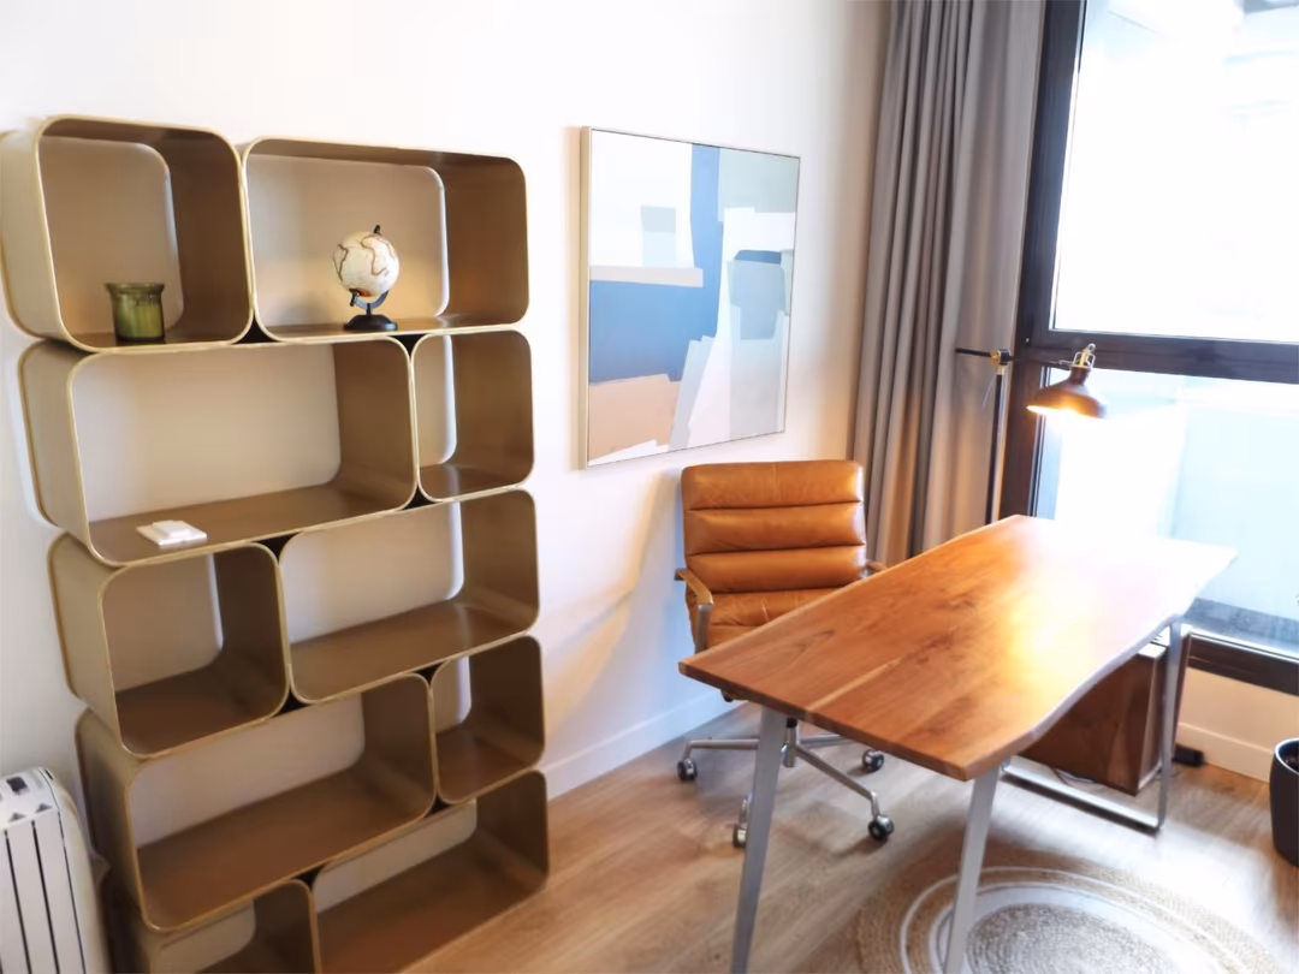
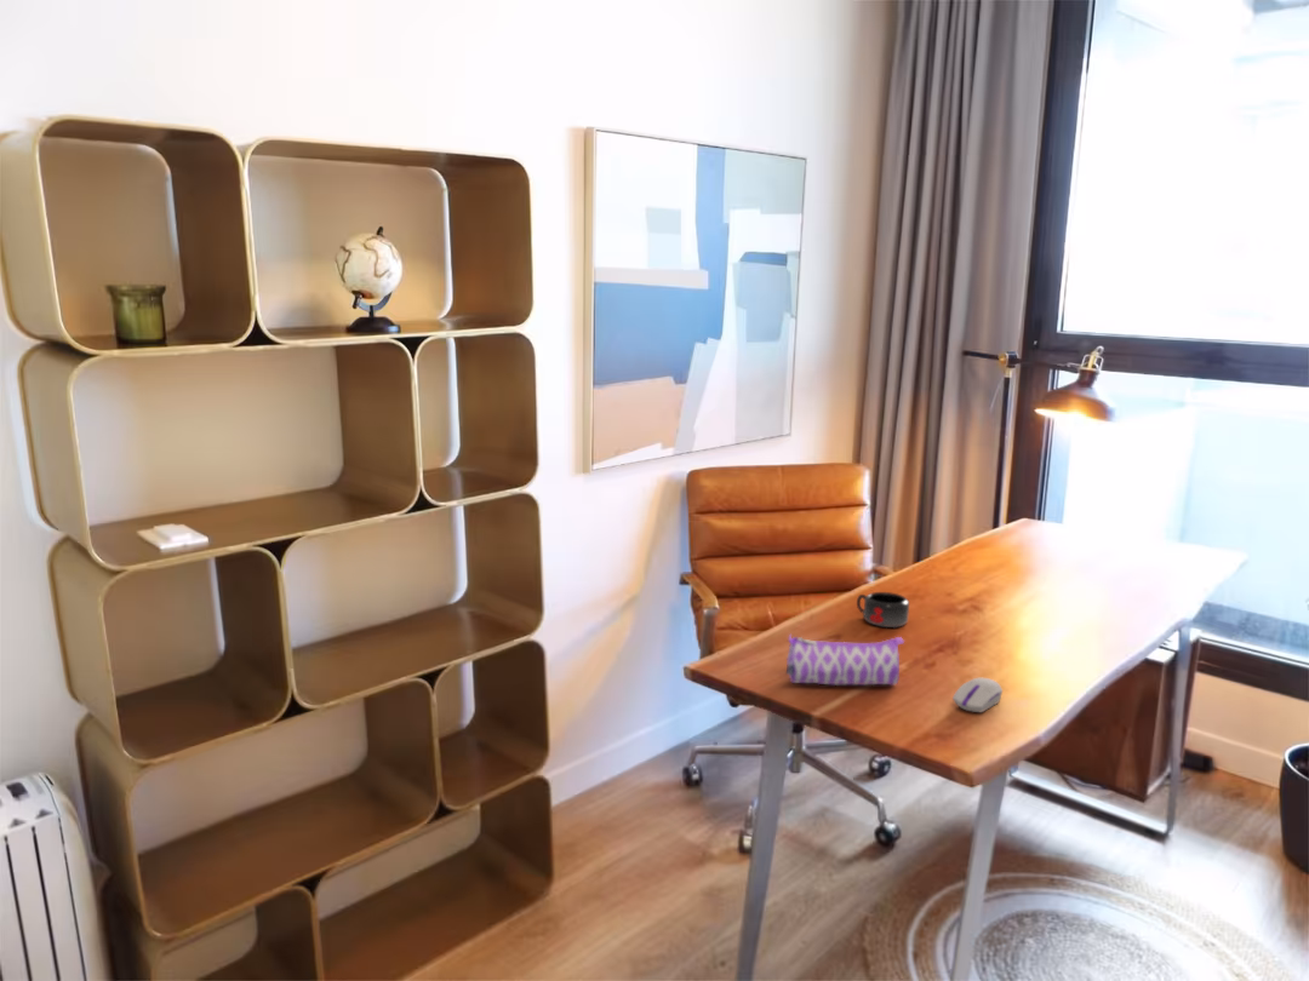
+ mug (881, 608)
+ computer mouse (979, 692)
+ pencil case (841, 659)
